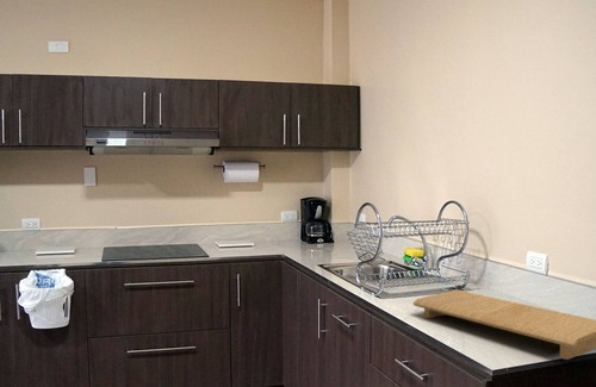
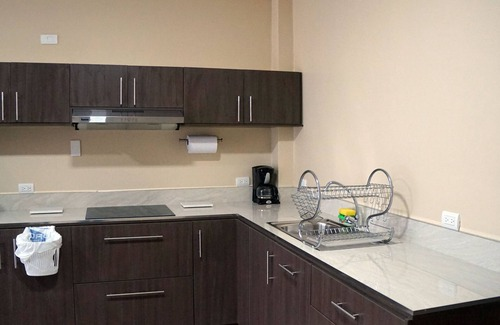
- cutting board (507, 319)
